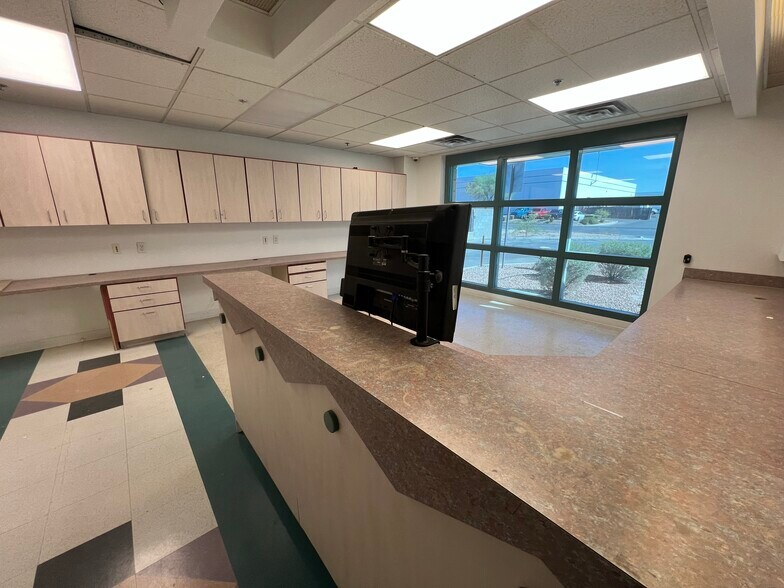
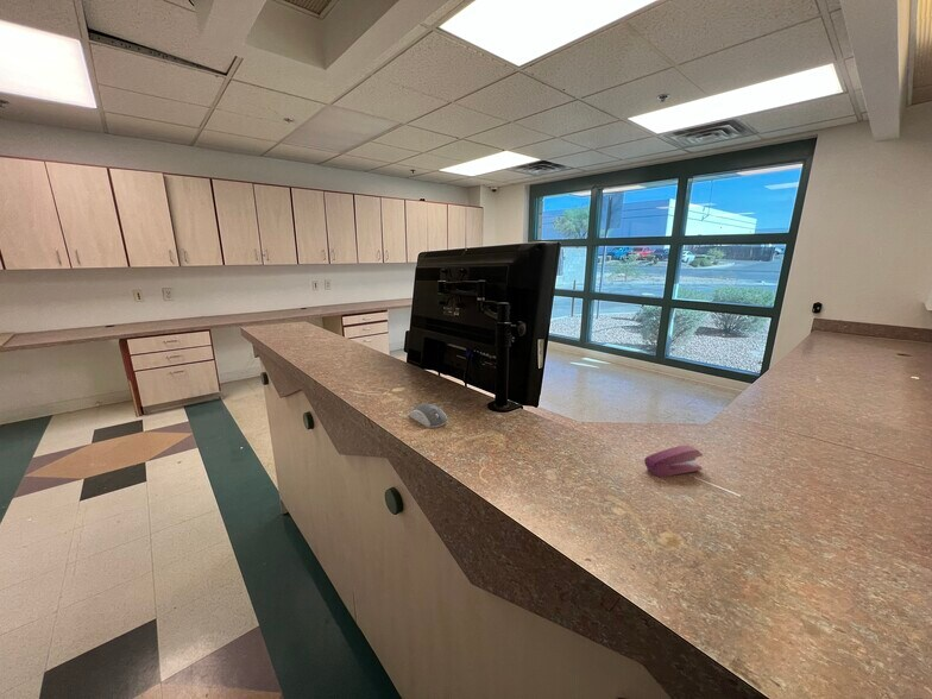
+ computer mouse (427, 411)
+ stapler (673, 460)
